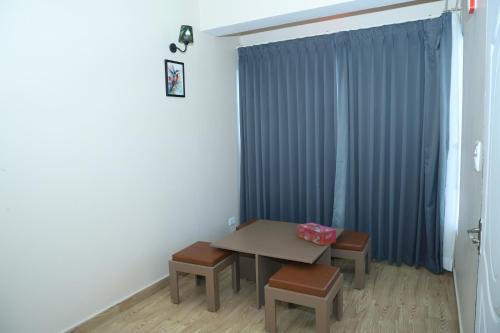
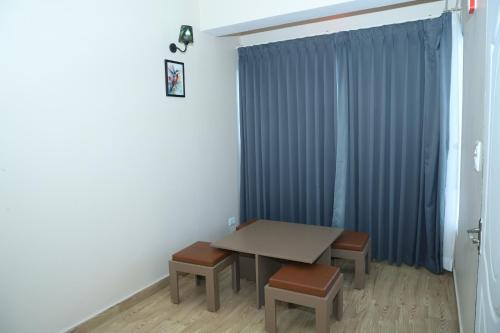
- tissue box (316, 233)
